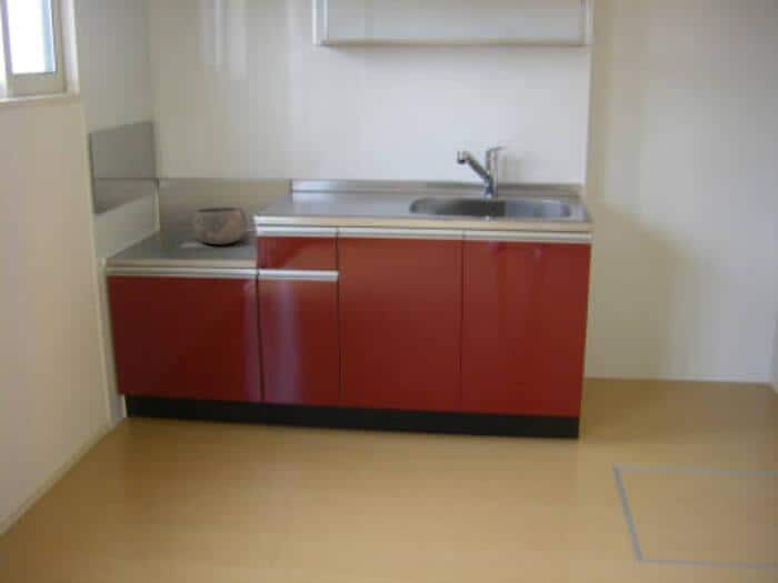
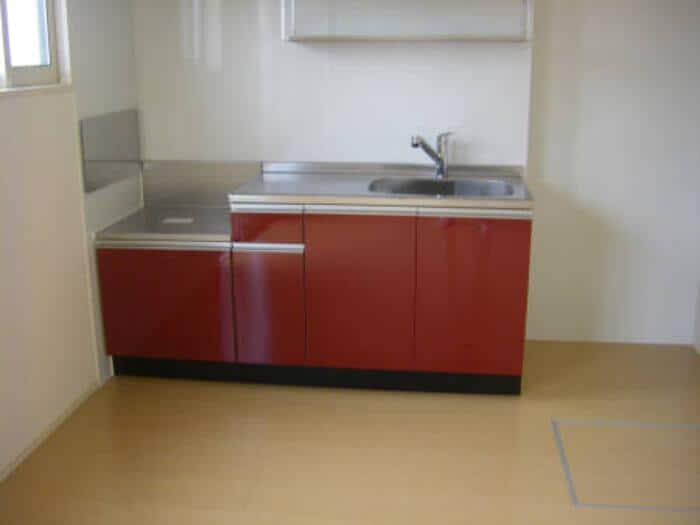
- bowl (219, 225)
